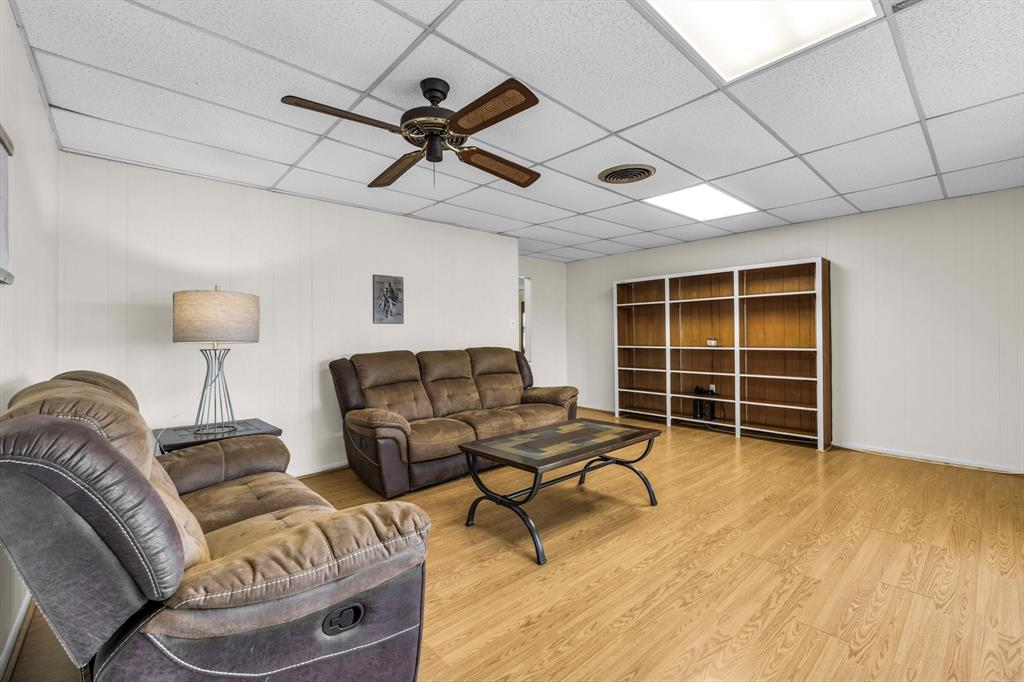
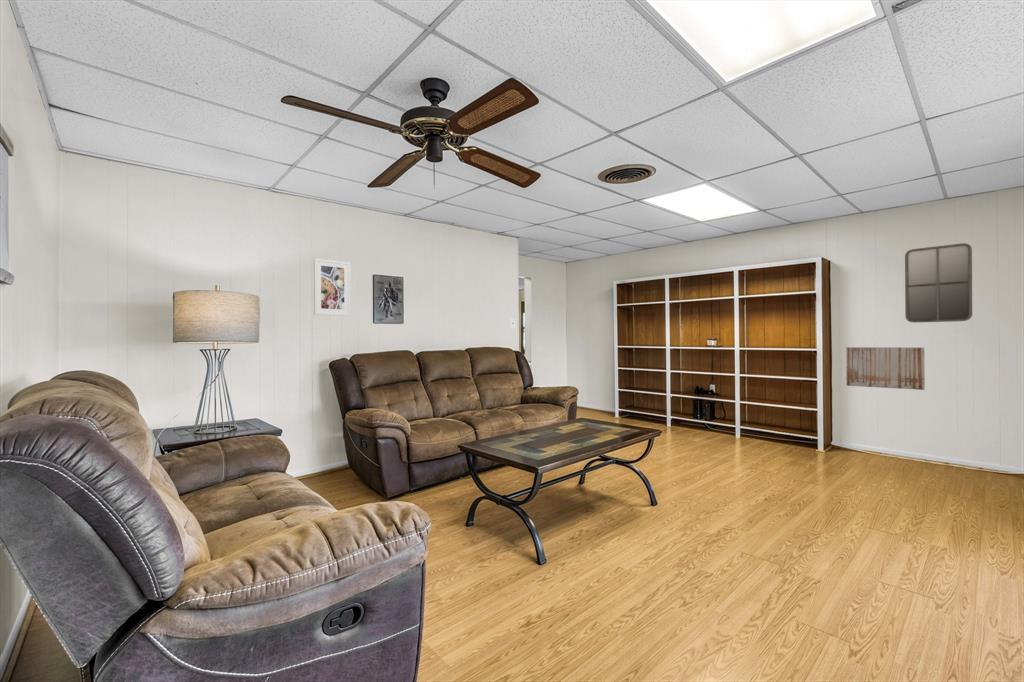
+ home mirror (937, 284)
+ wall art (883, 367)
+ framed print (332, 287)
